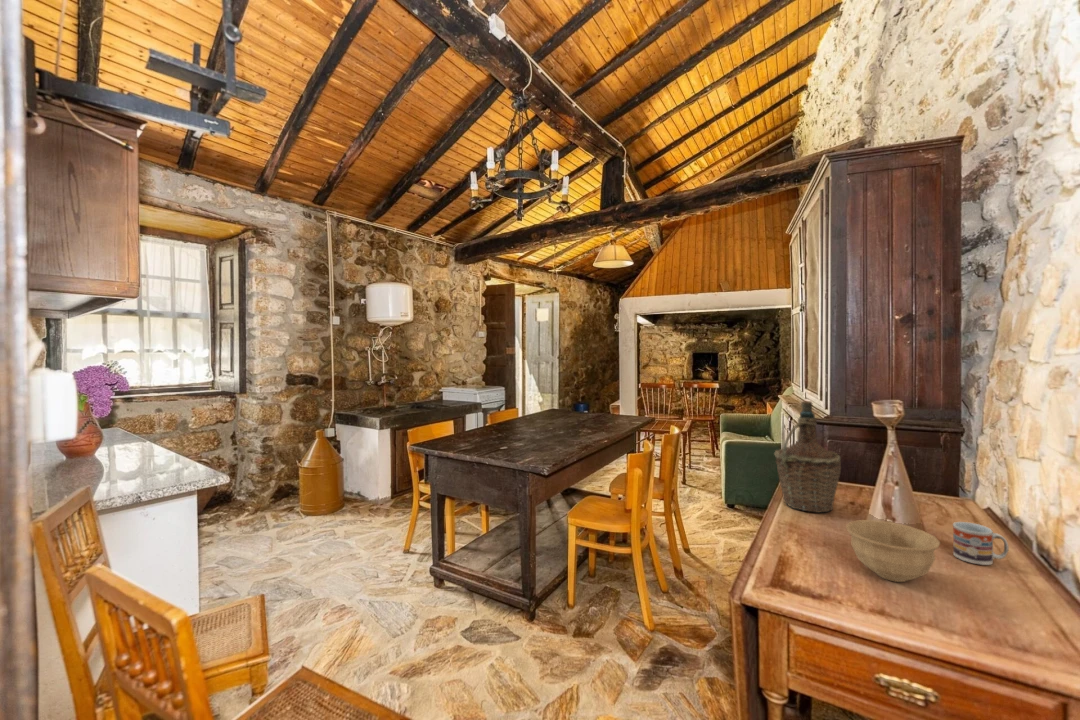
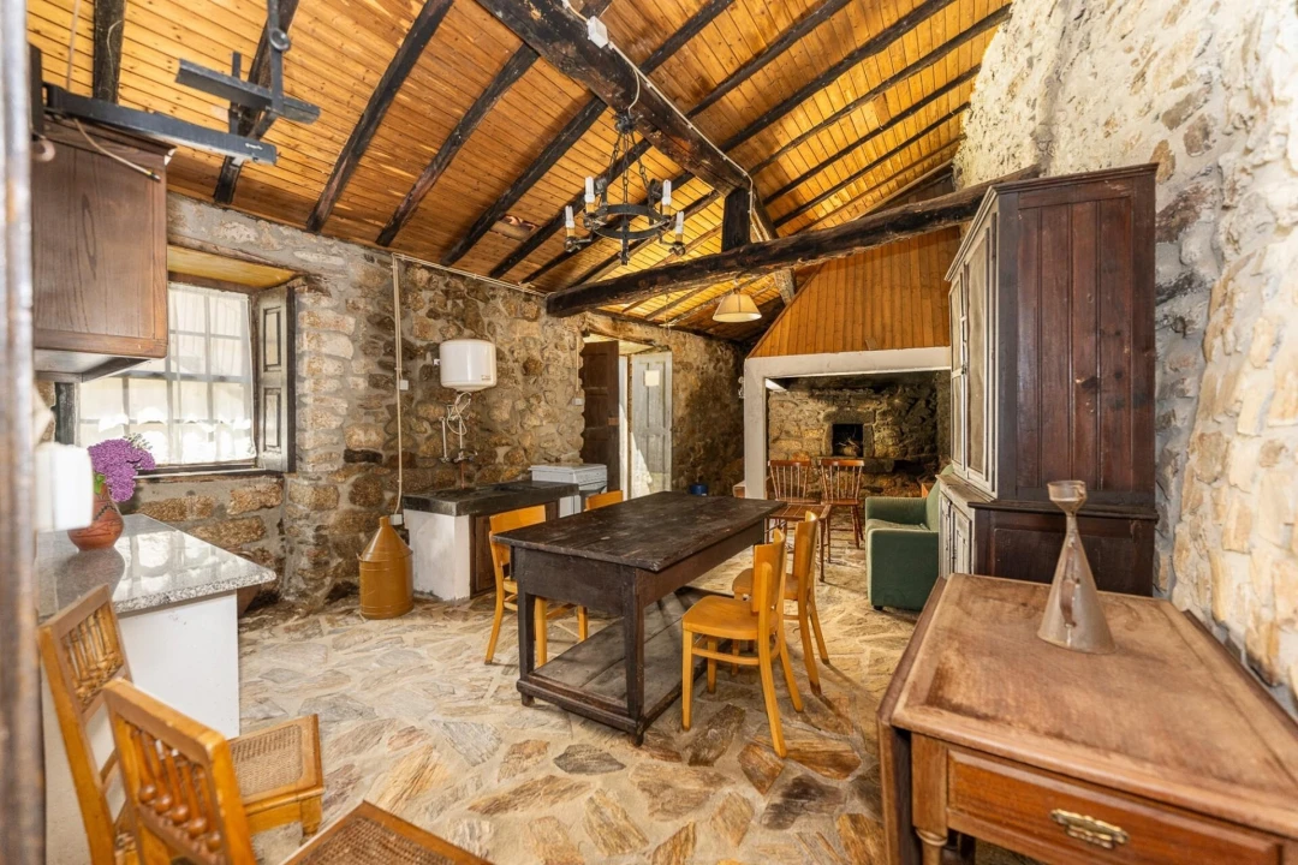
- bottle (806, 453)
- bowl (891, 554)
- cup (980, 543)
